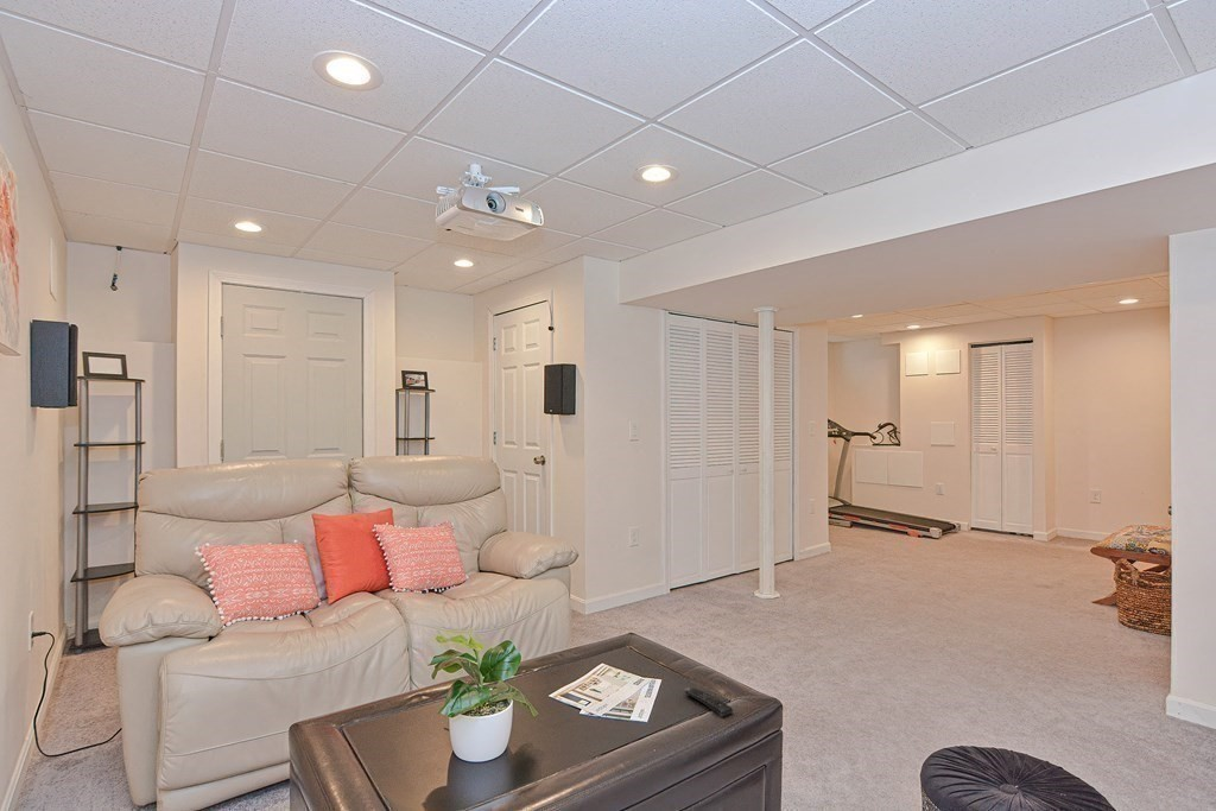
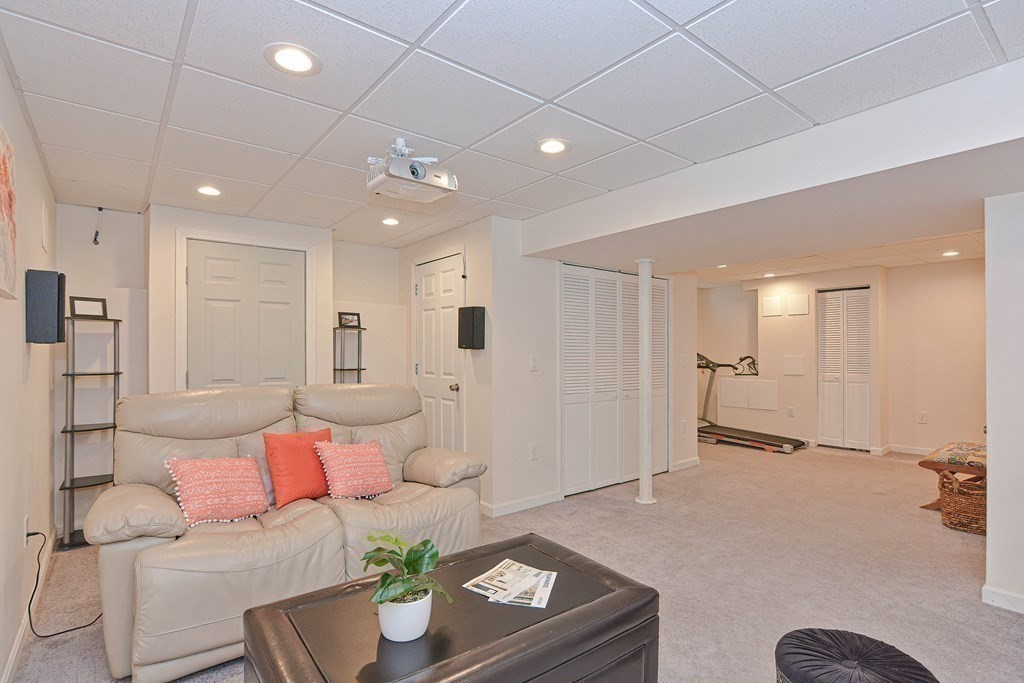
- remote control (705, 699)
